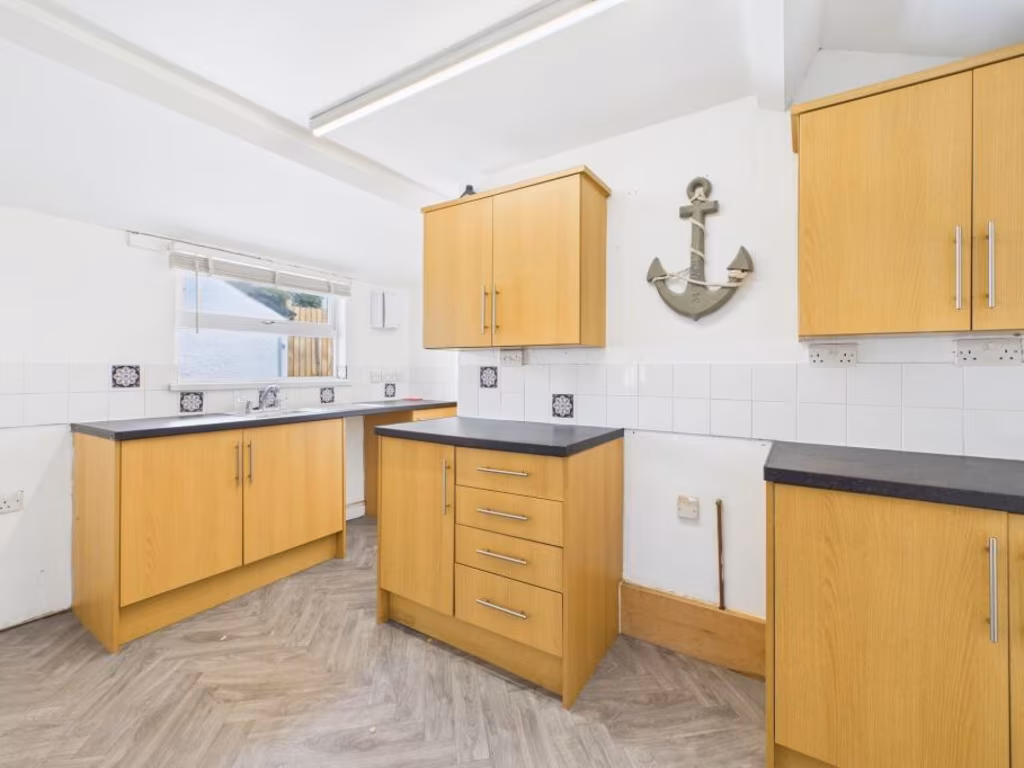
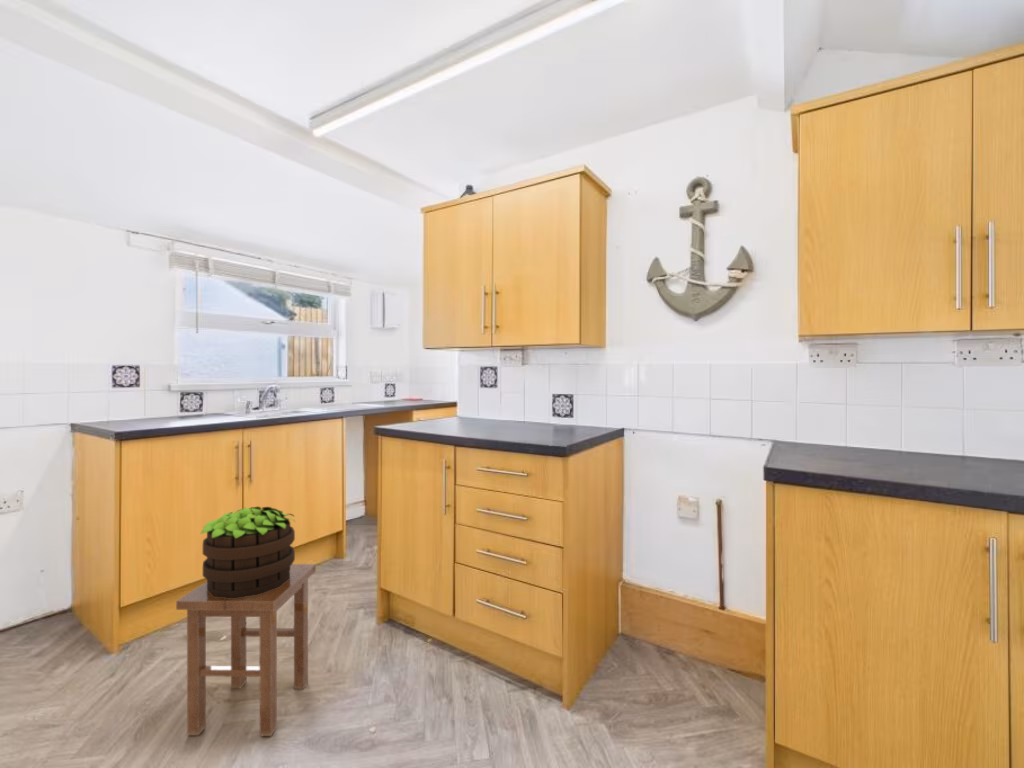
+ potted plant (250, 544)
+ stool (245, 643)
